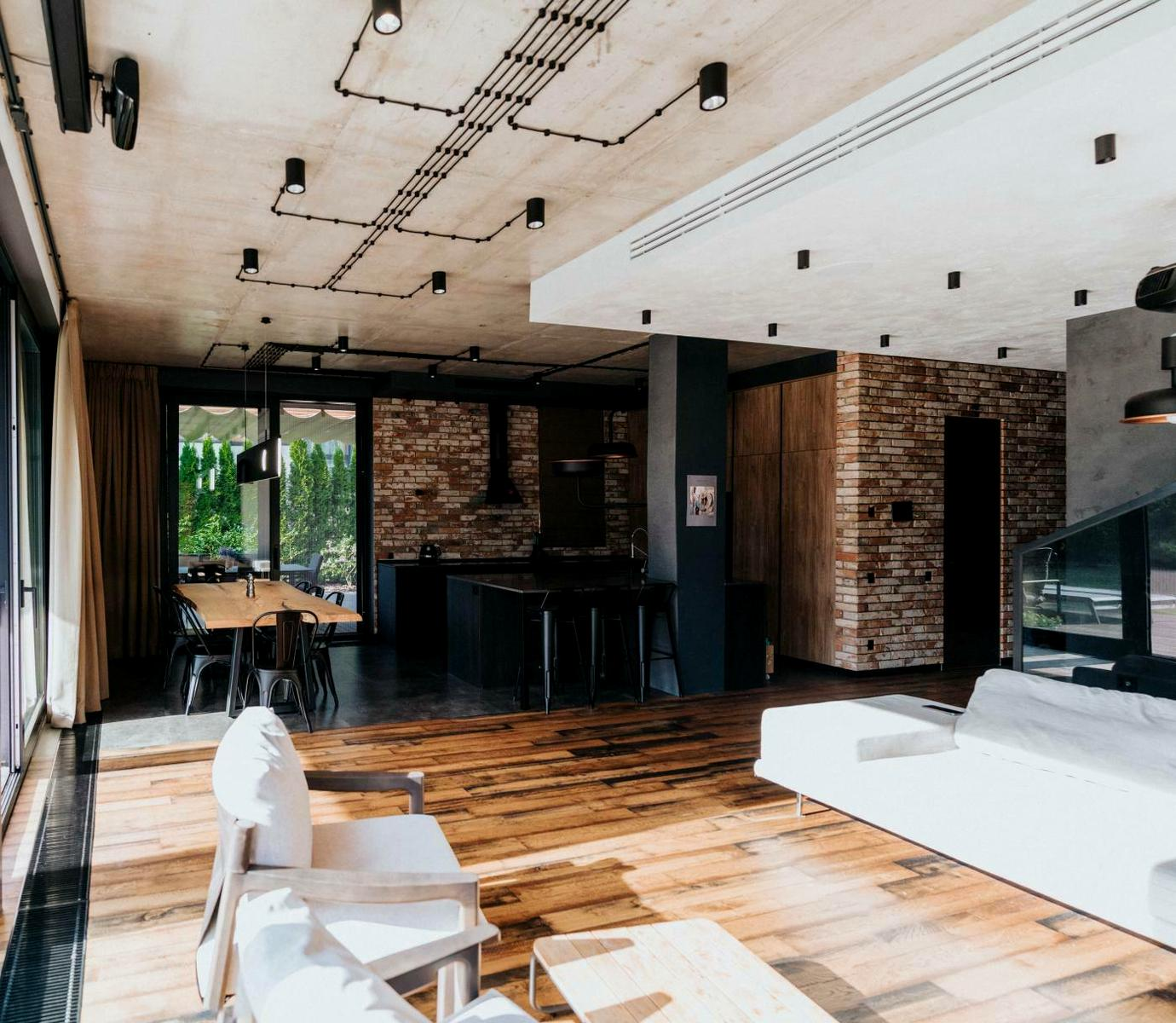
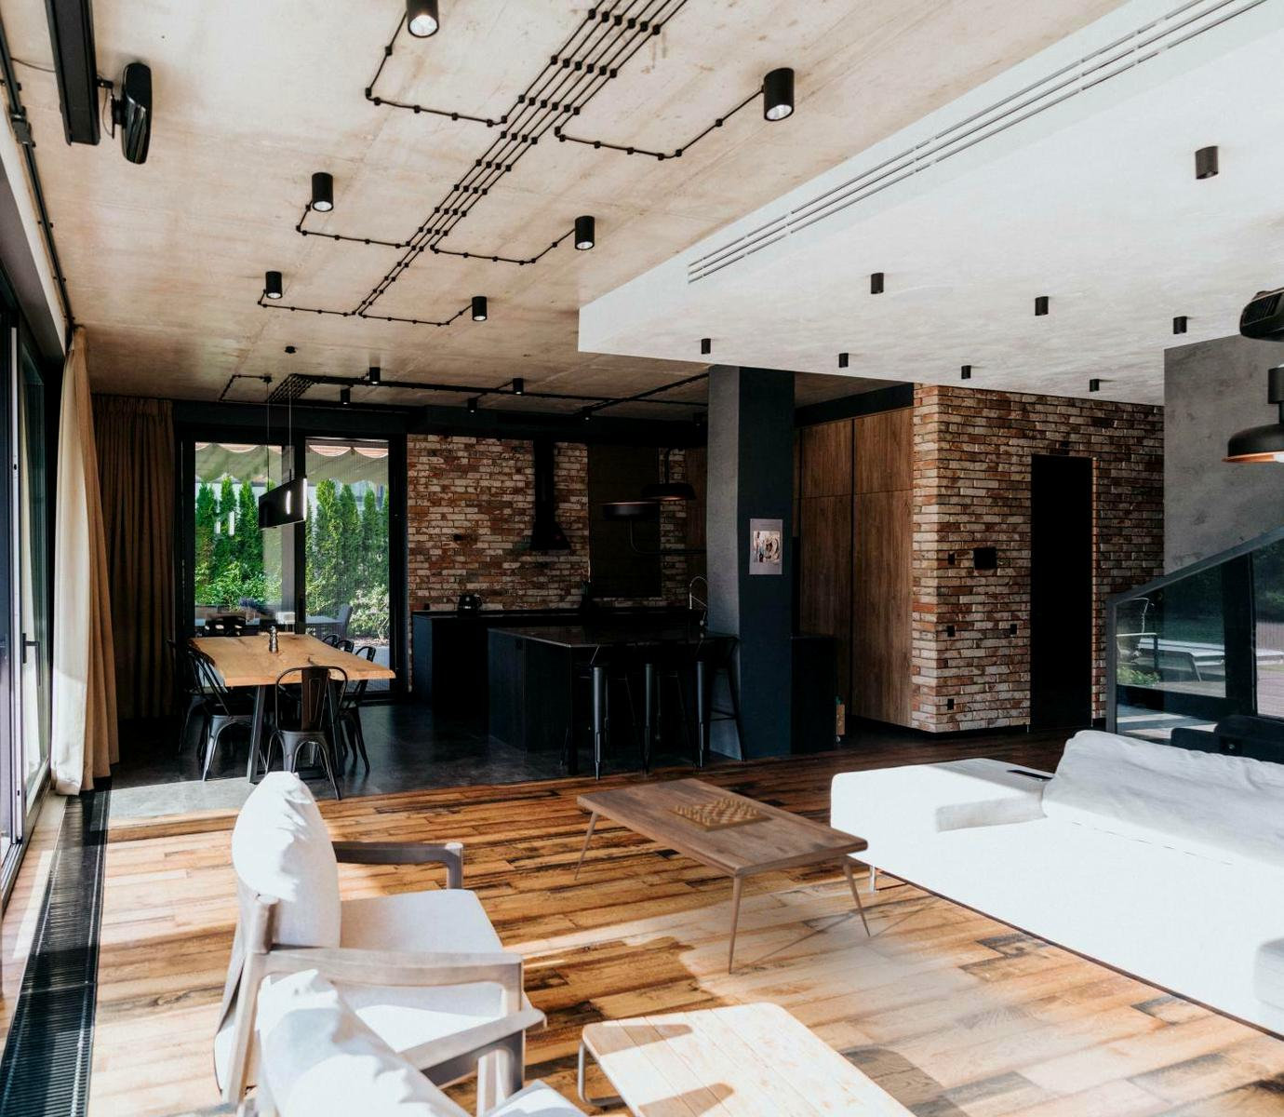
+ coffee table (710, 855)
